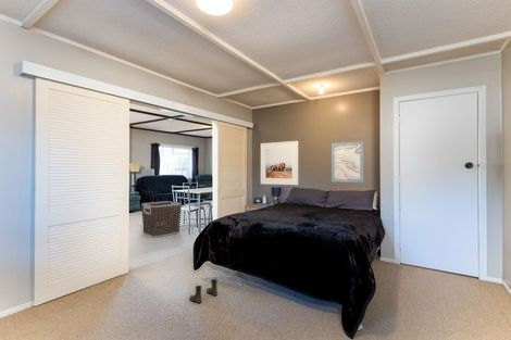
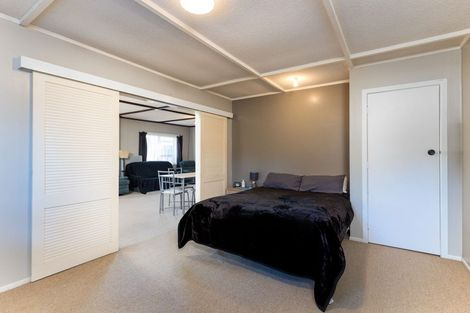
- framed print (278, 163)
- wall art (347, 162)
- clothes hamper (161, 217)
- boots (207, 289)
